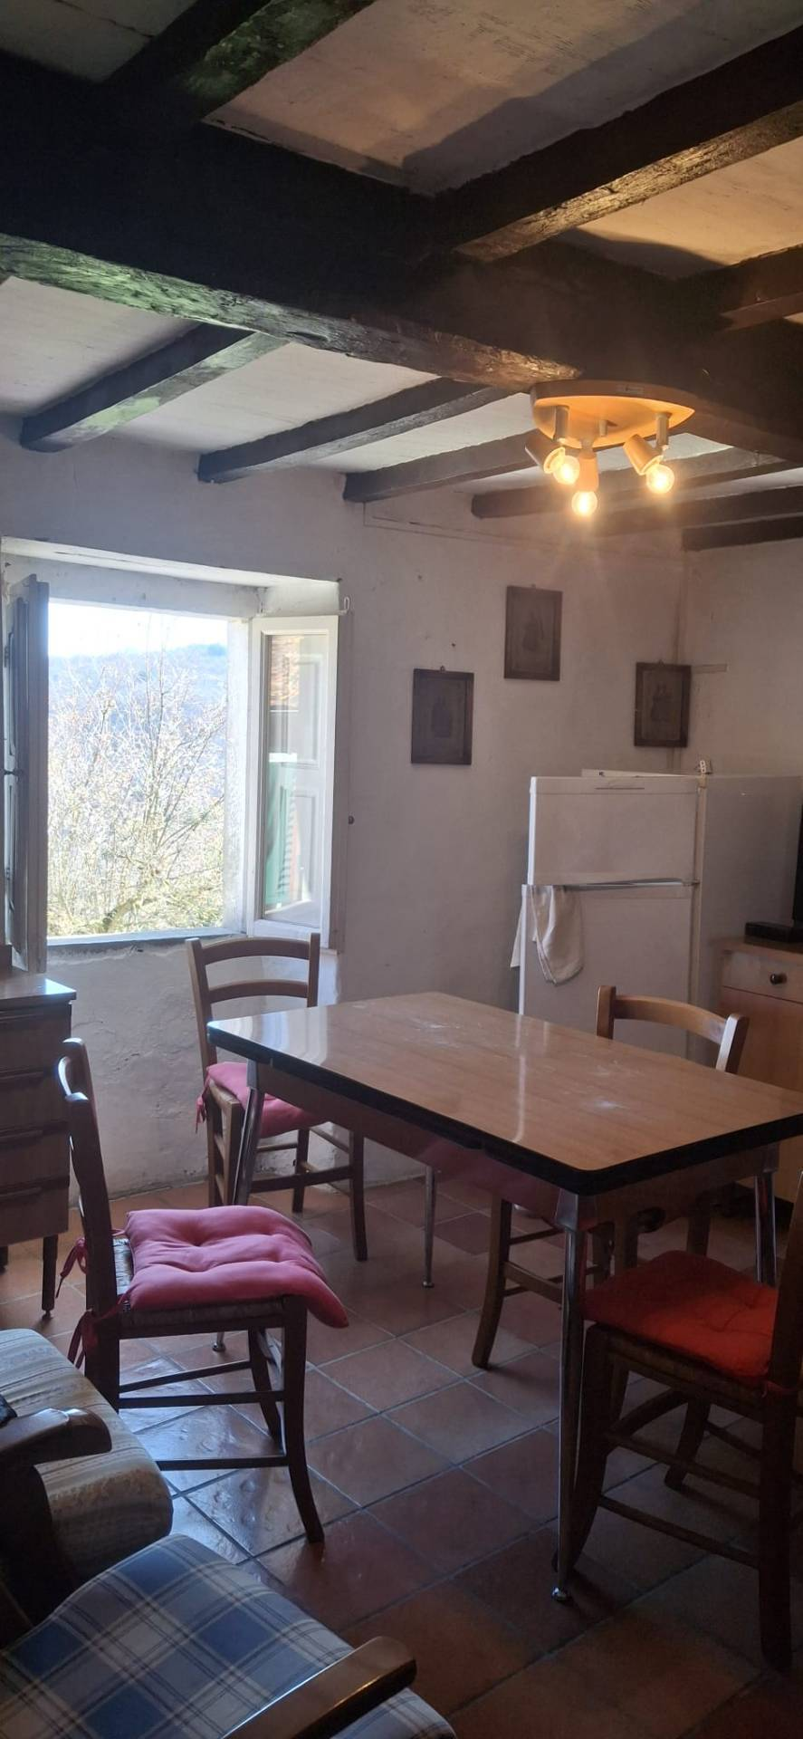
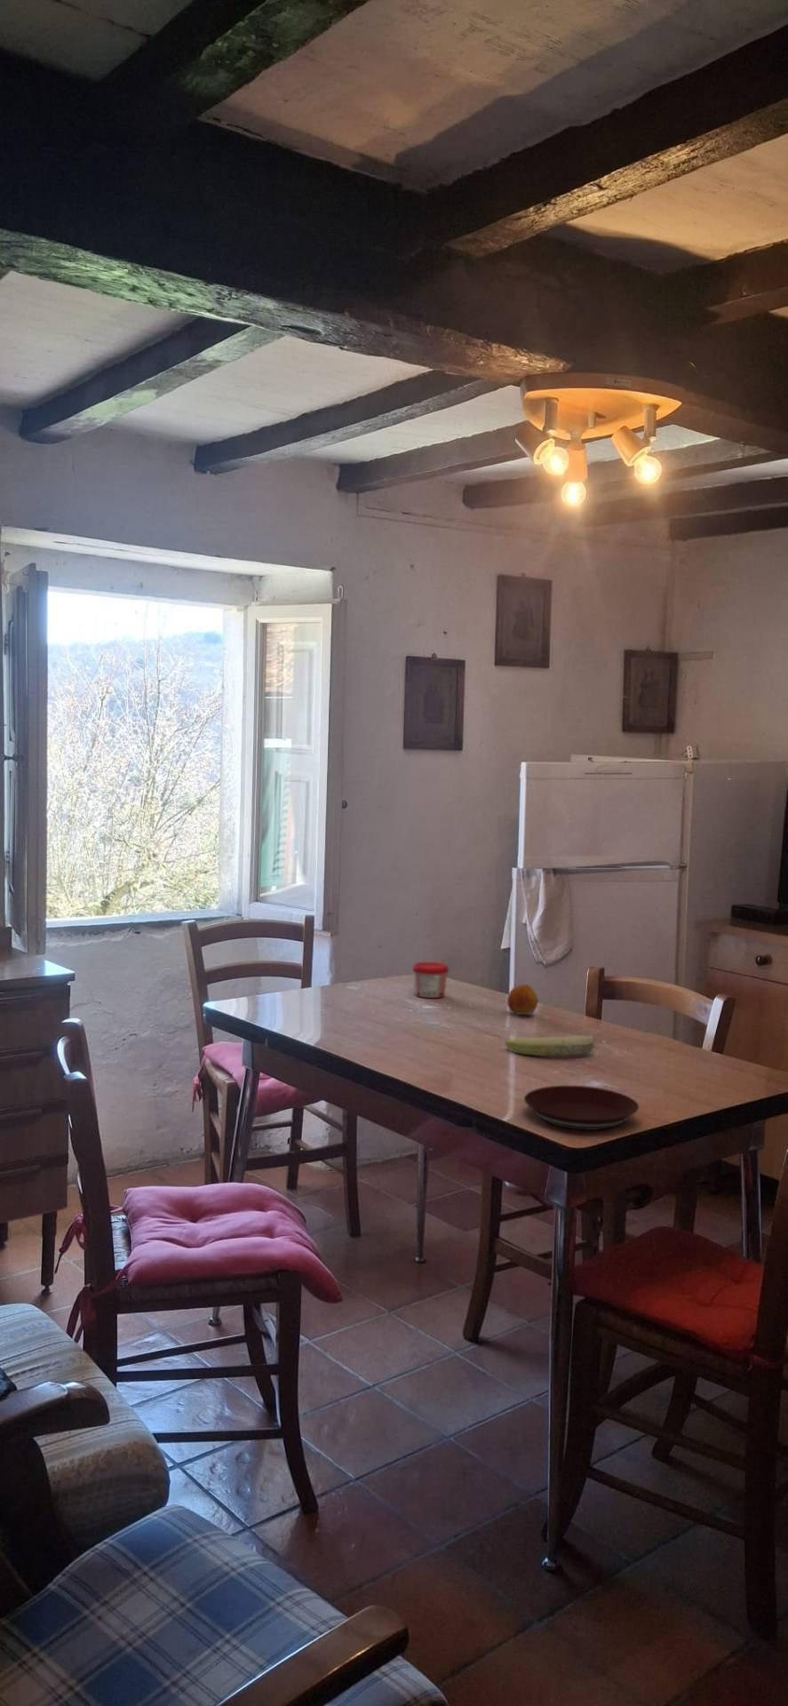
+ fruit (522, 999)
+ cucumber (559, 1041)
+ jam (430, 980)
+ plate (580, 1109)
